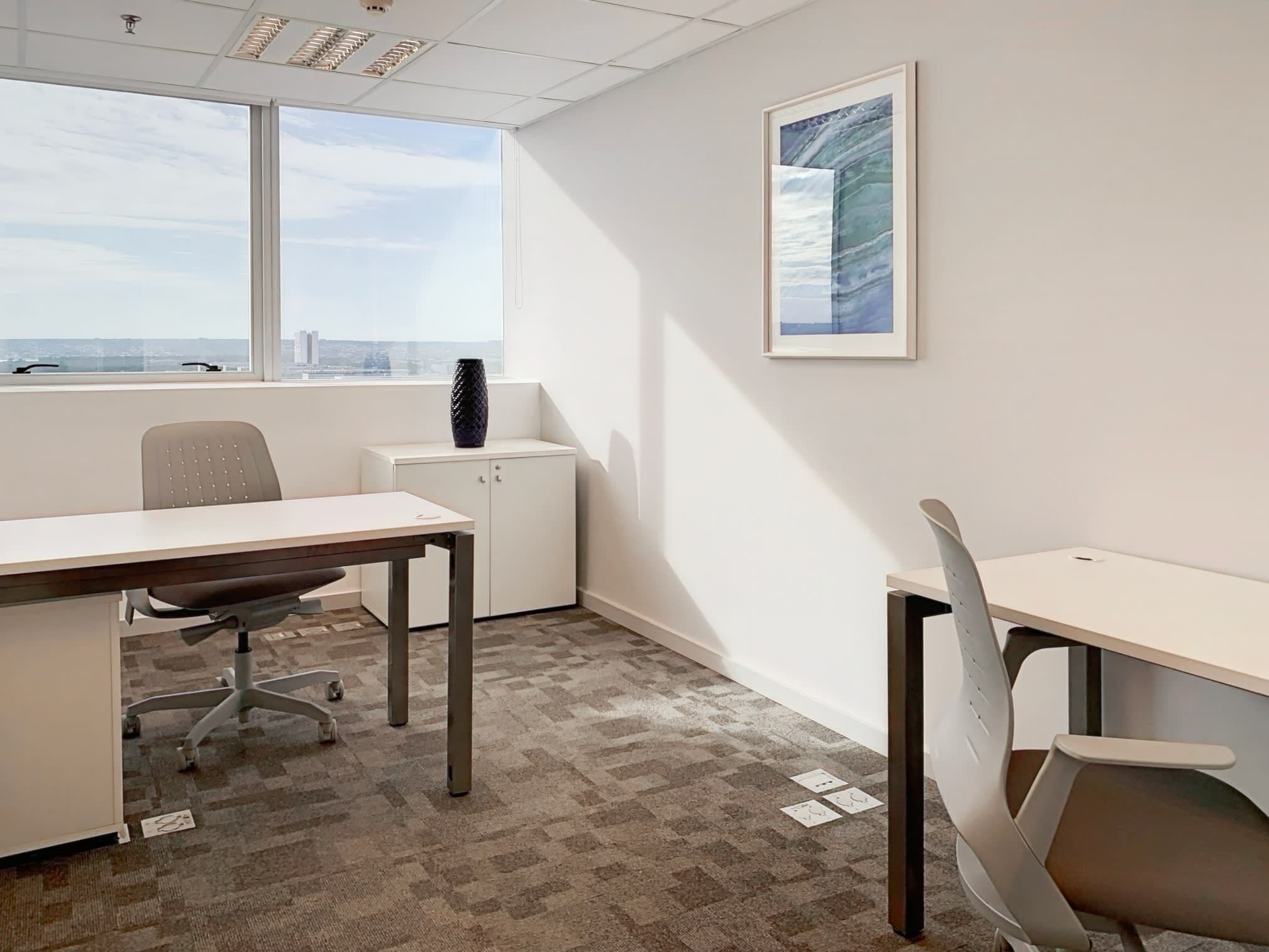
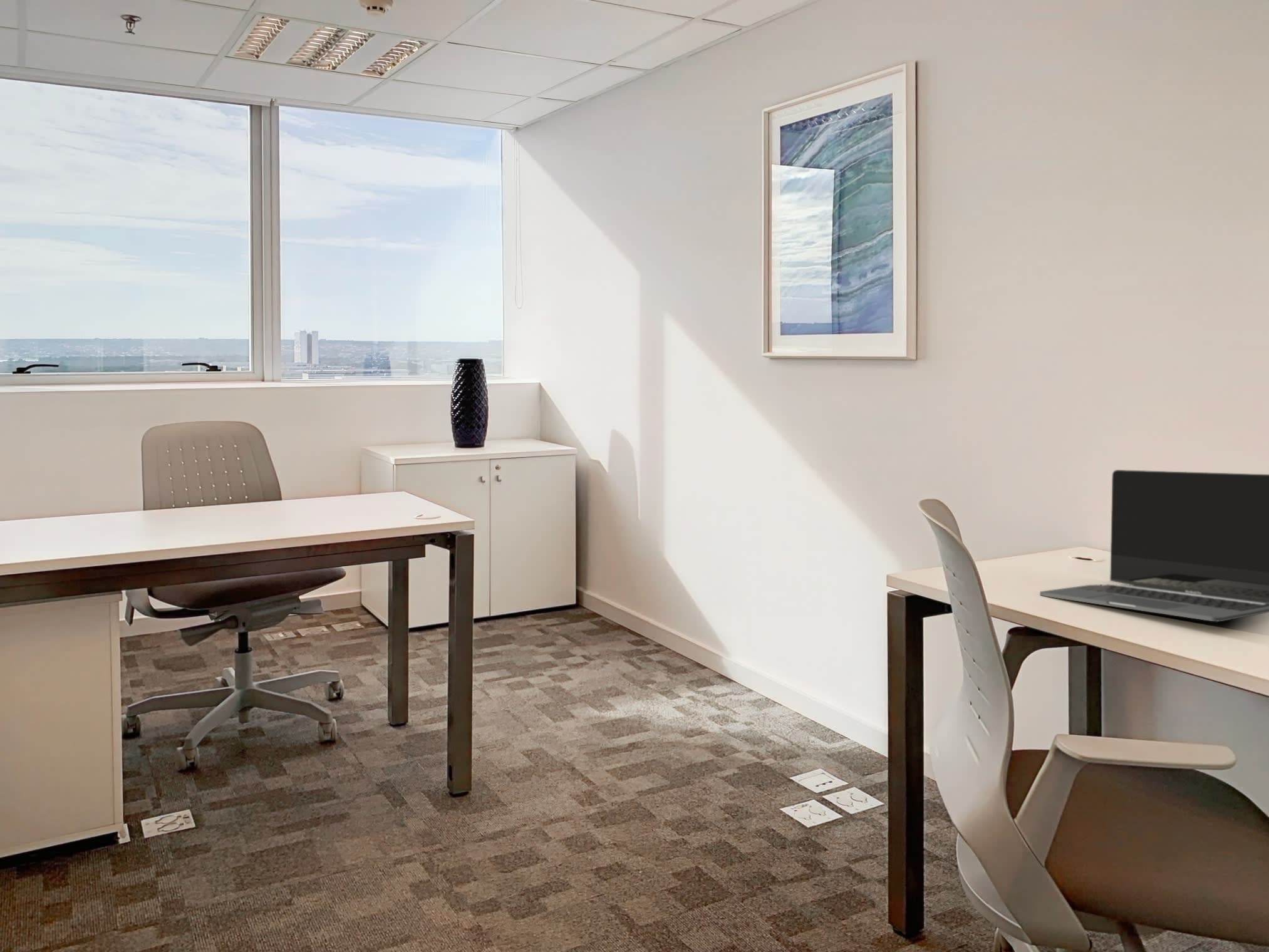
+ laptop (1160, 539)
